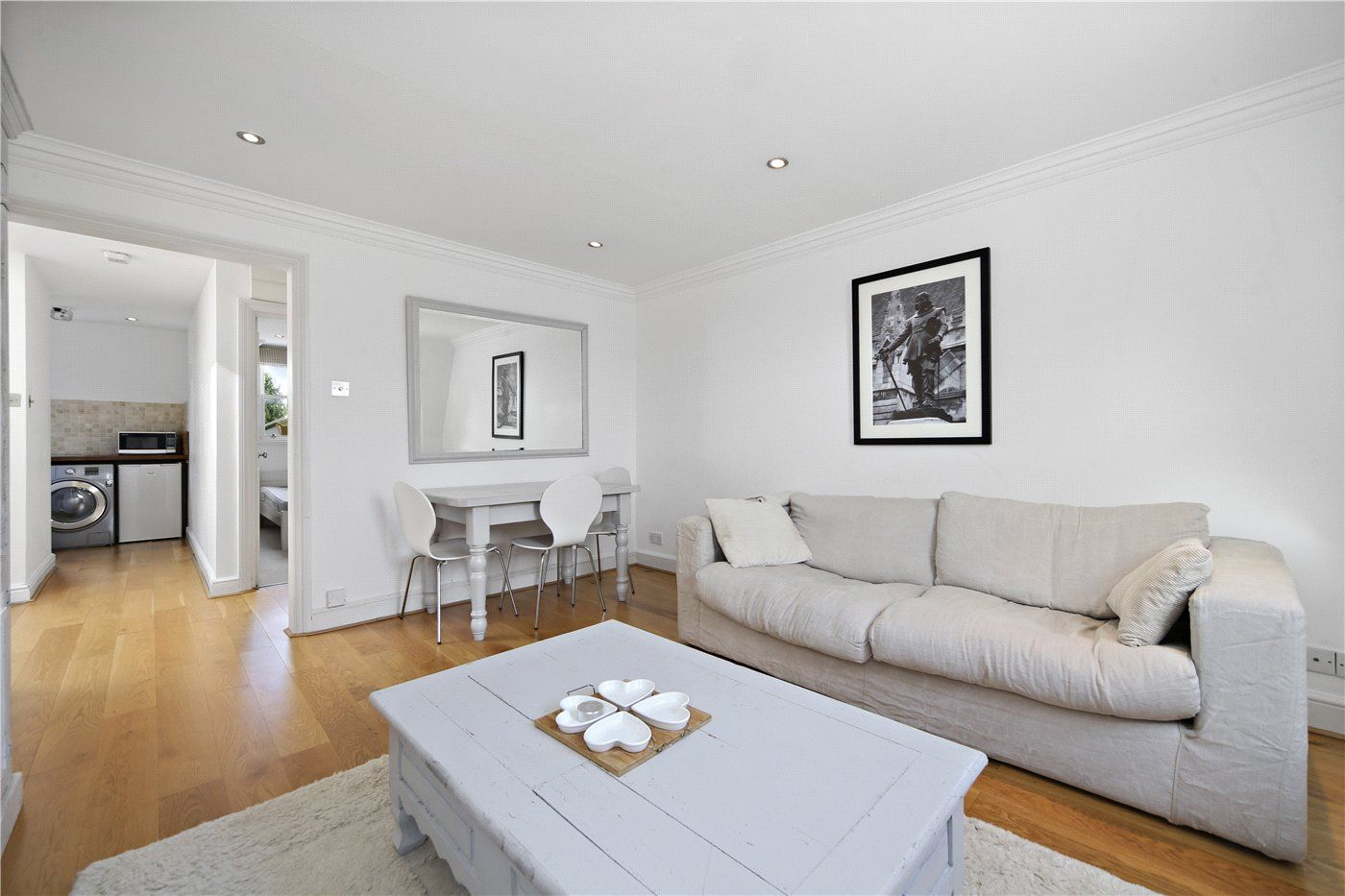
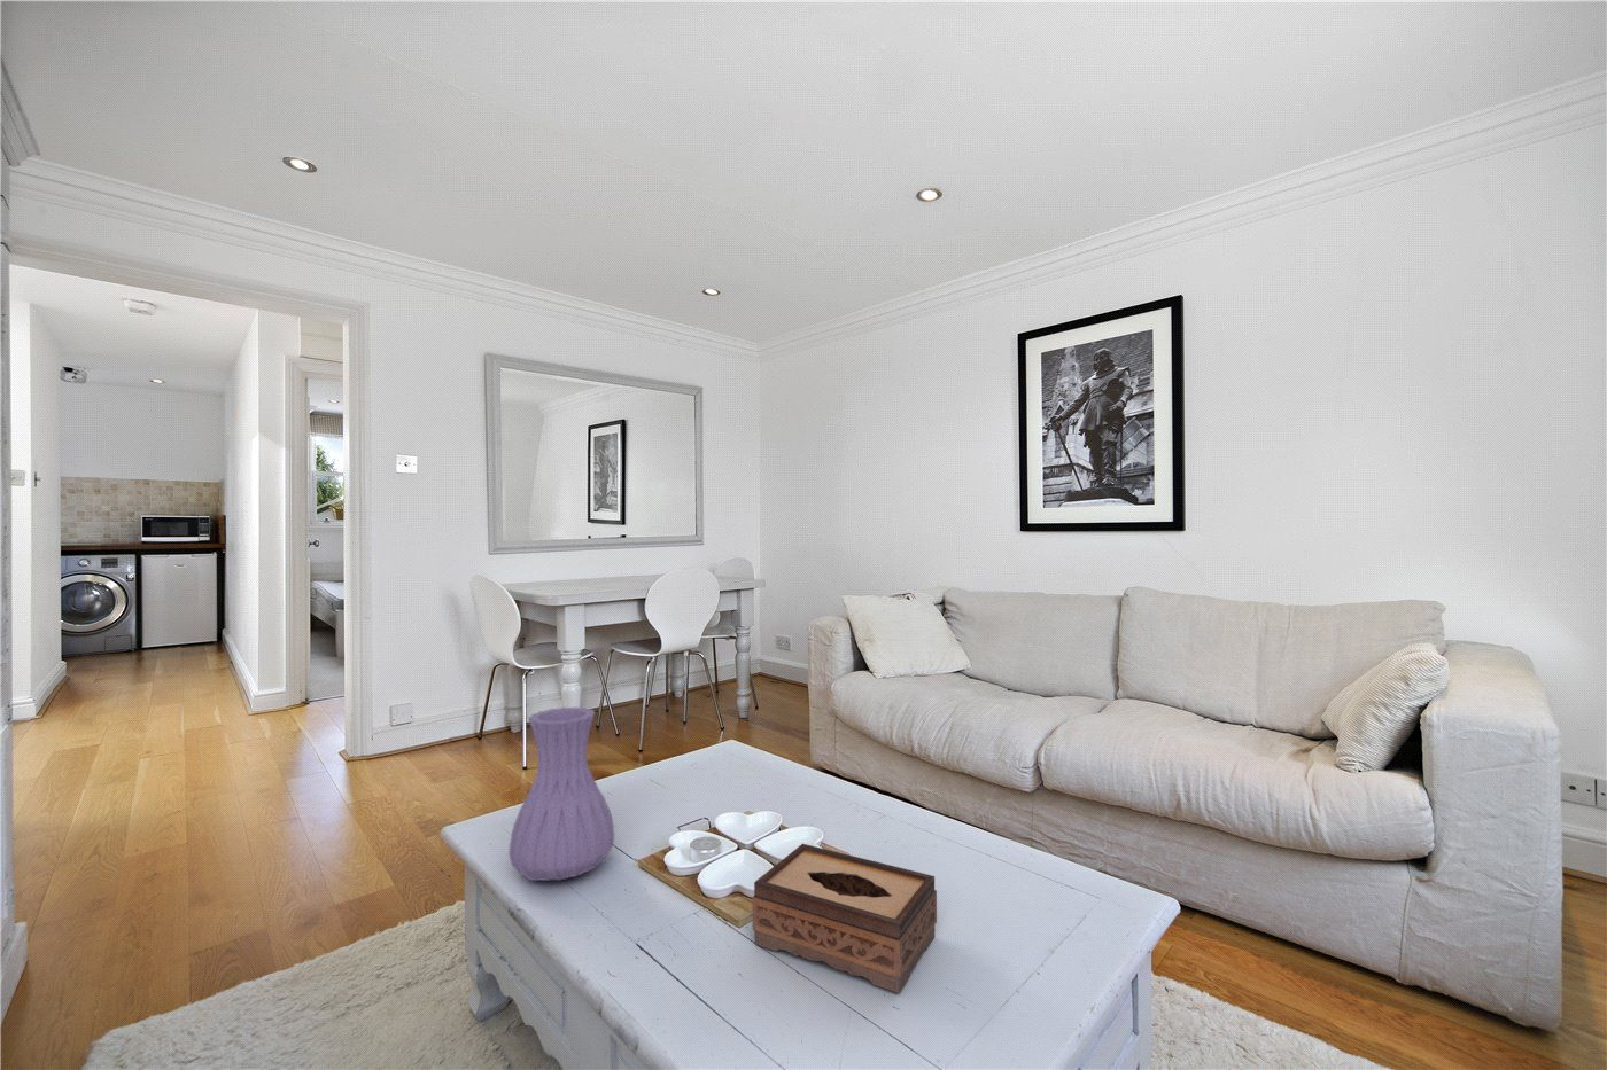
+ vase (563, 792)
+ tissue box (845, 910)
